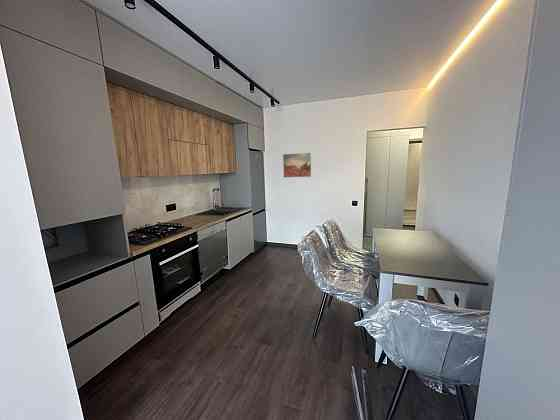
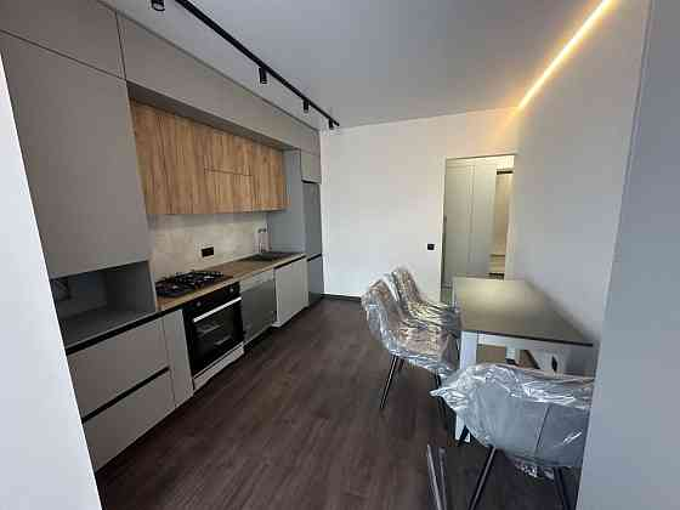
- wall art (296, 165)
